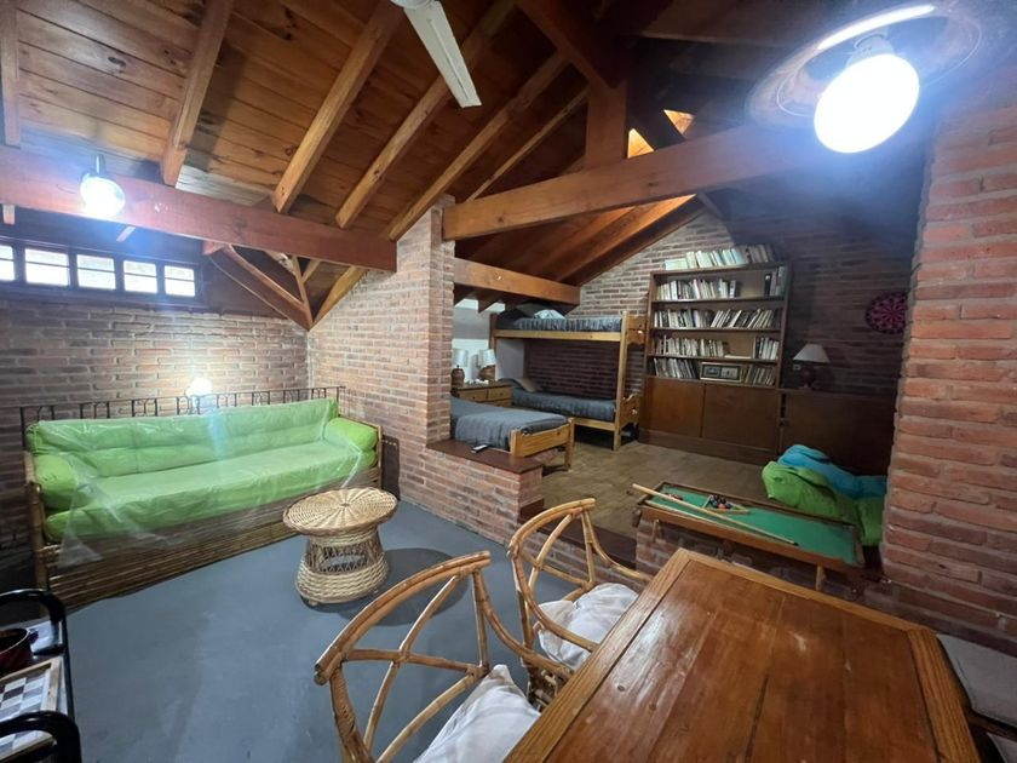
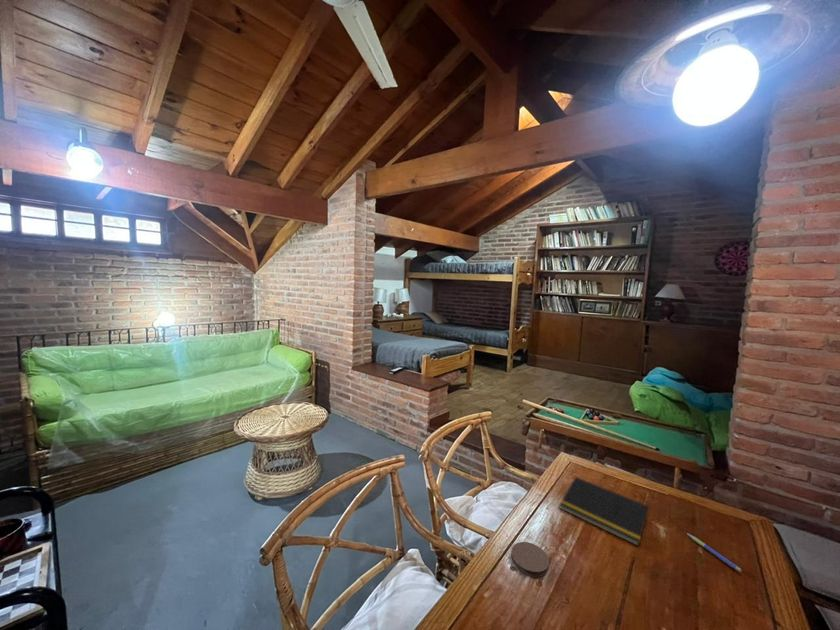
+ notepad (603, 507)
+ coaster (529, 558)
+ pen (711, 550)
